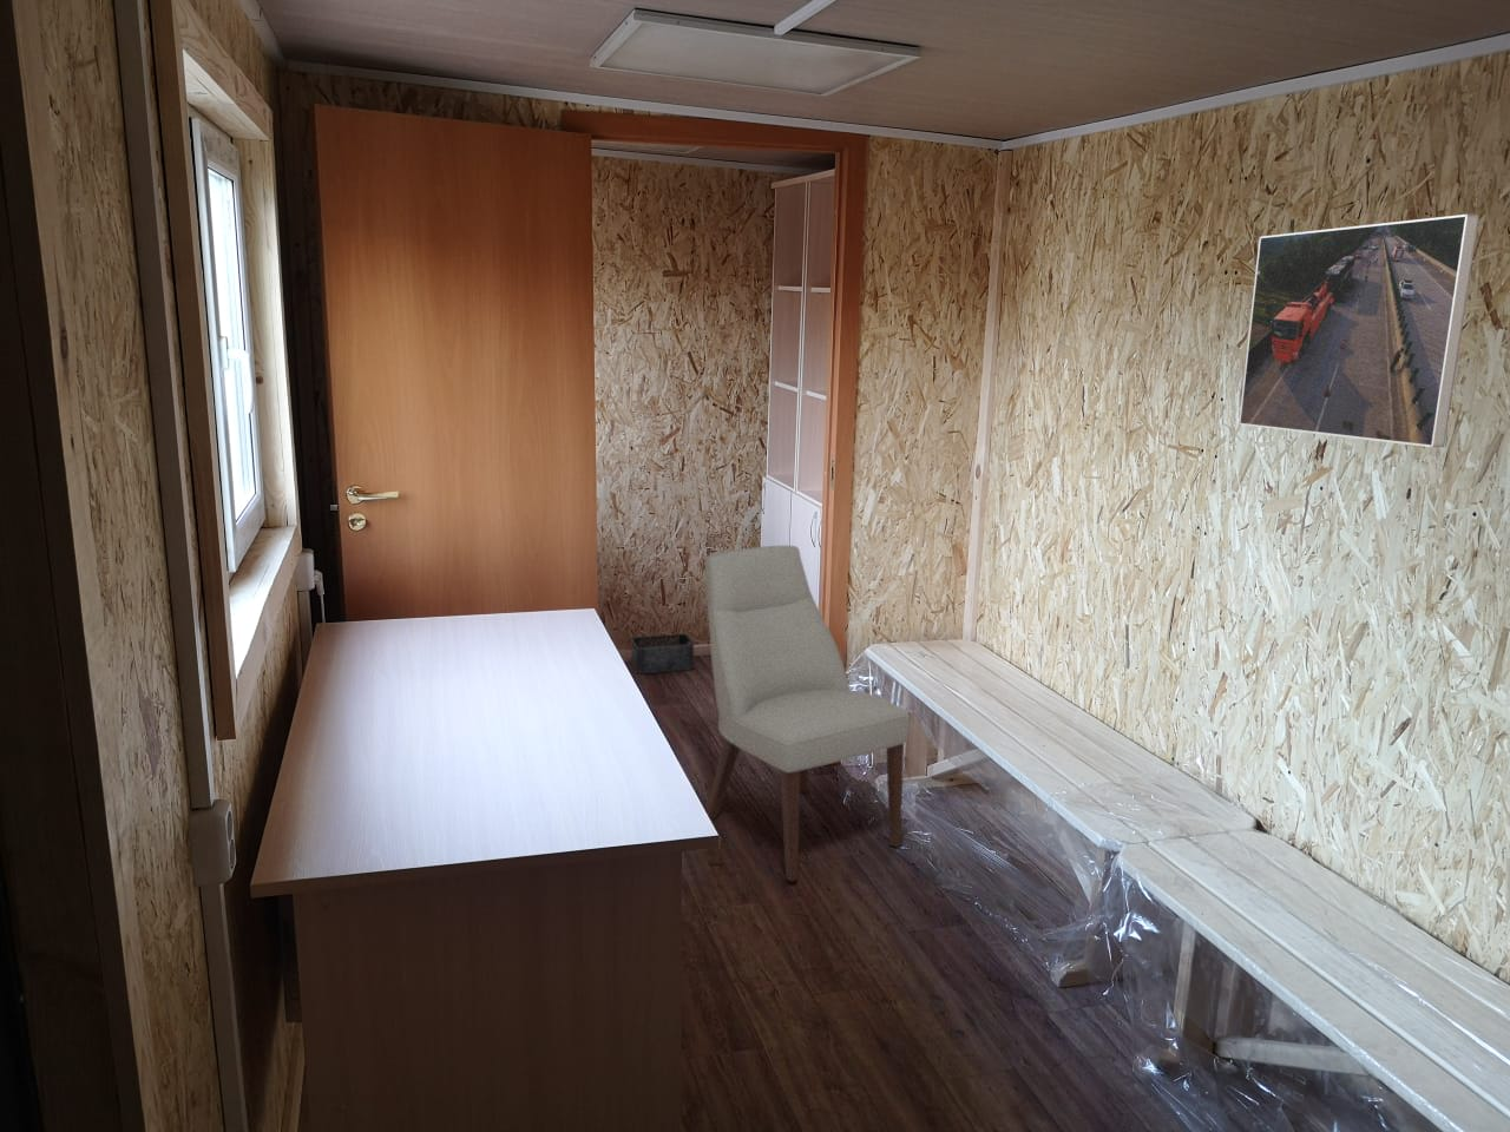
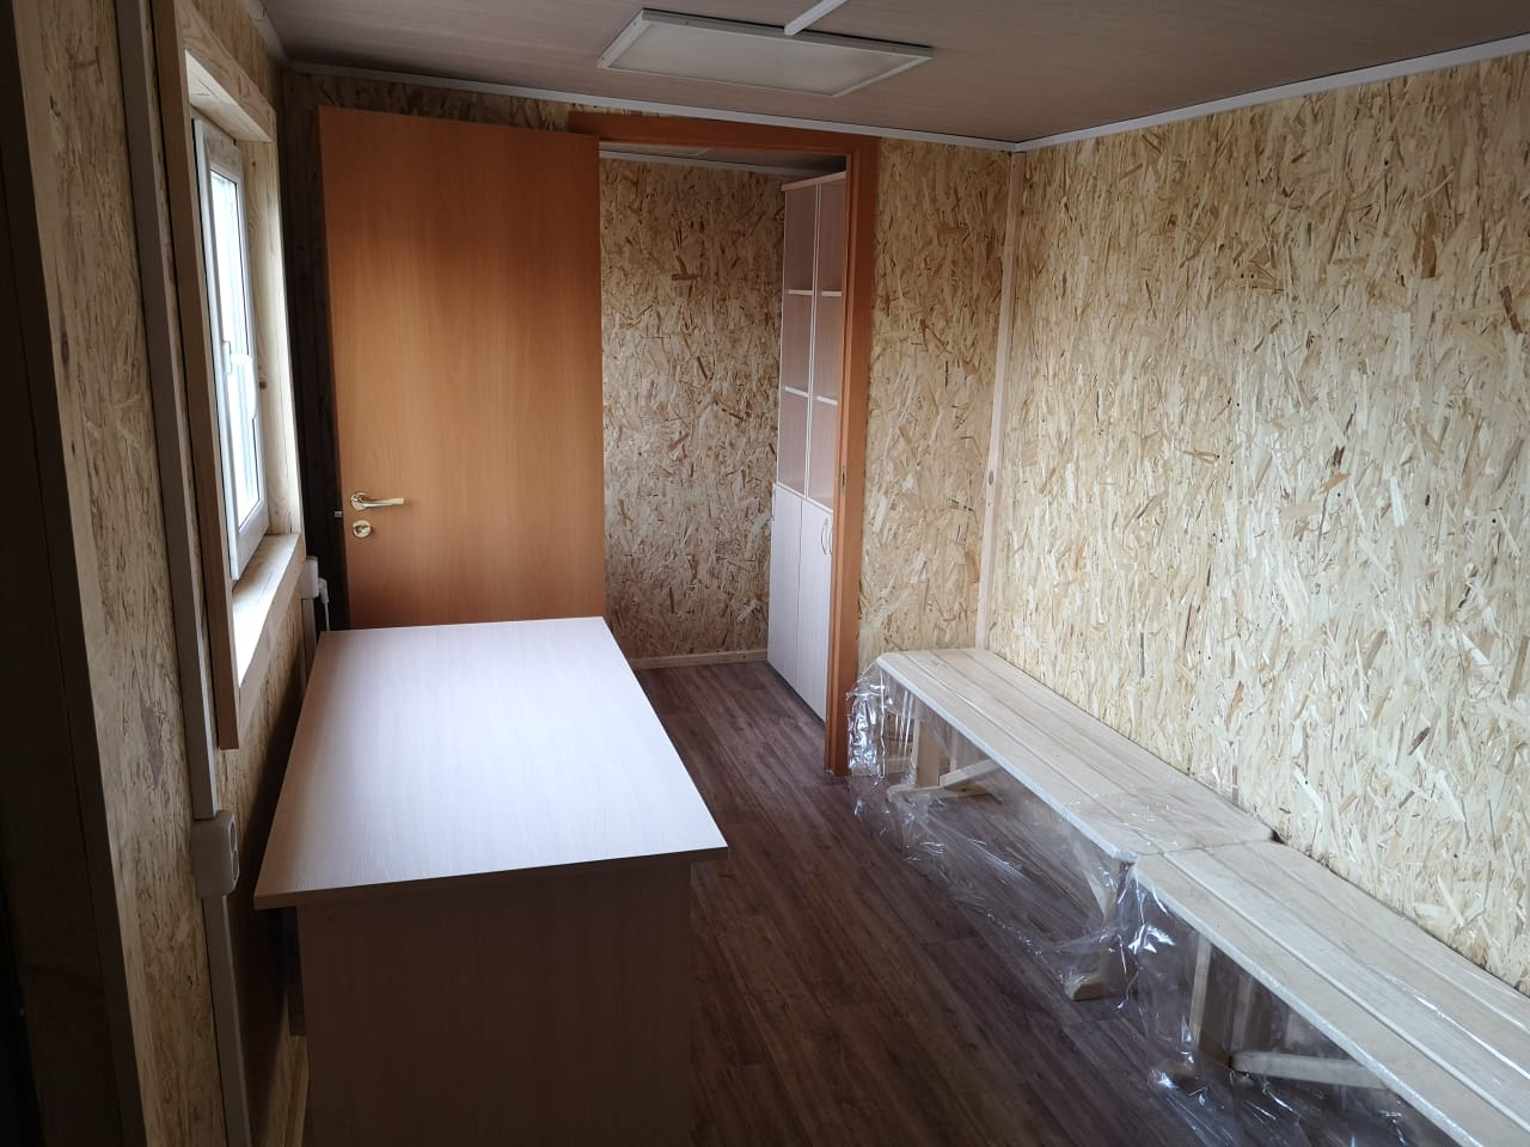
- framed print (1344, 333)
- chair (794, 697)
- storage bin (662, 653)
